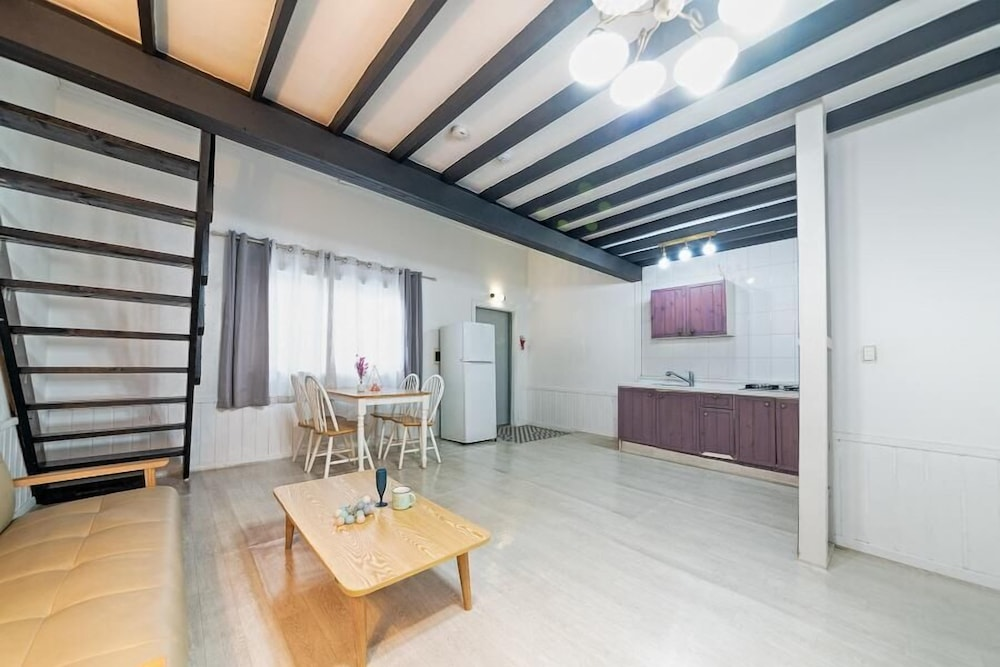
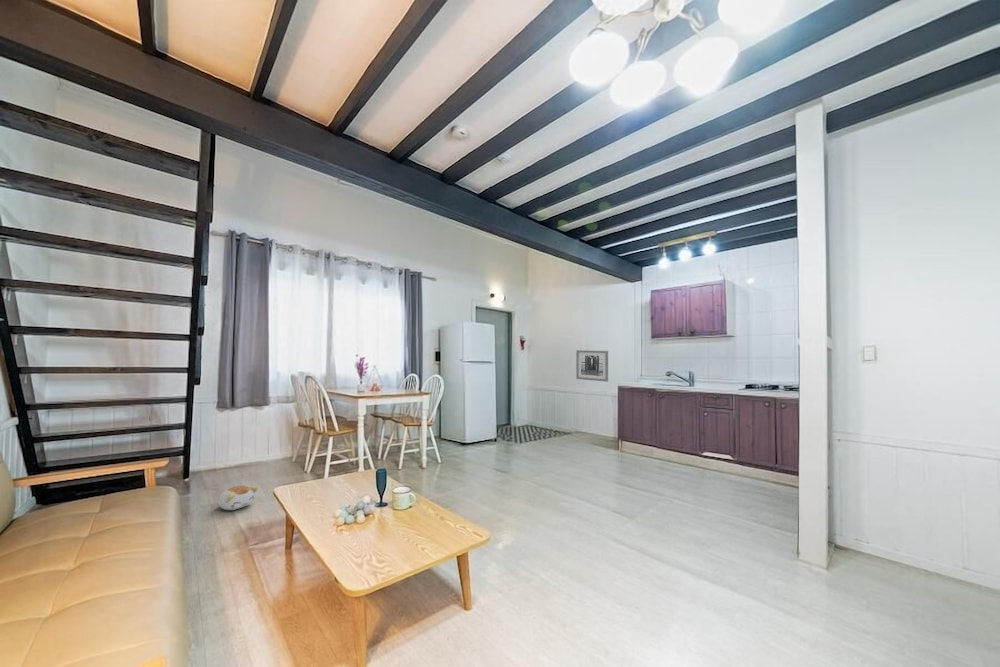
+ plush toy (234, 496)
+ wall art (591, 365)
